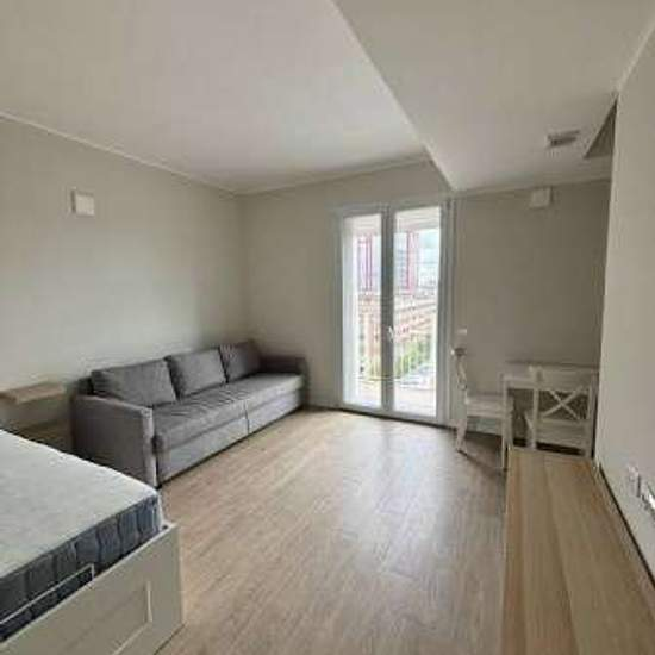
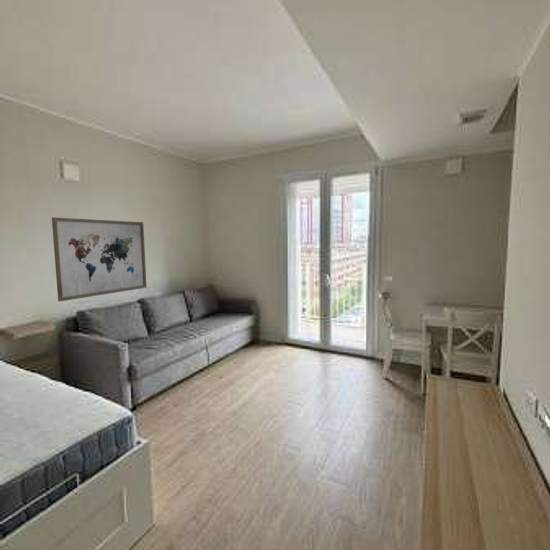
+ wall art (105, 257)
